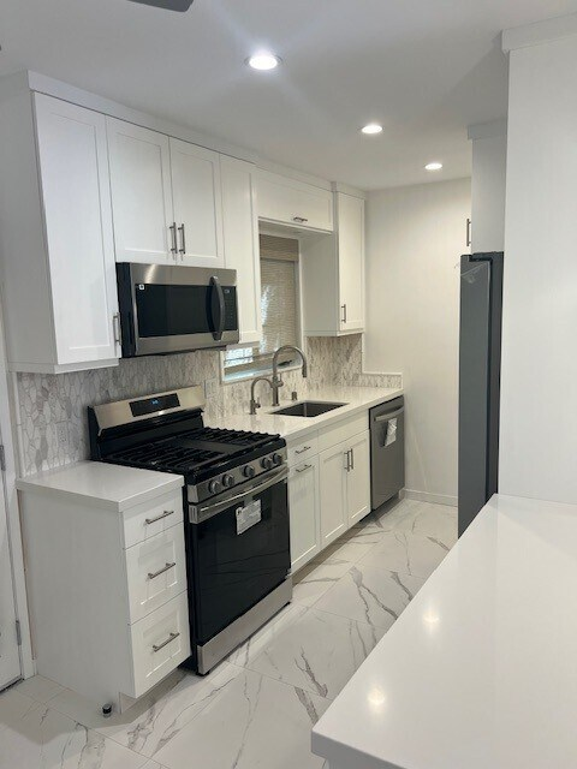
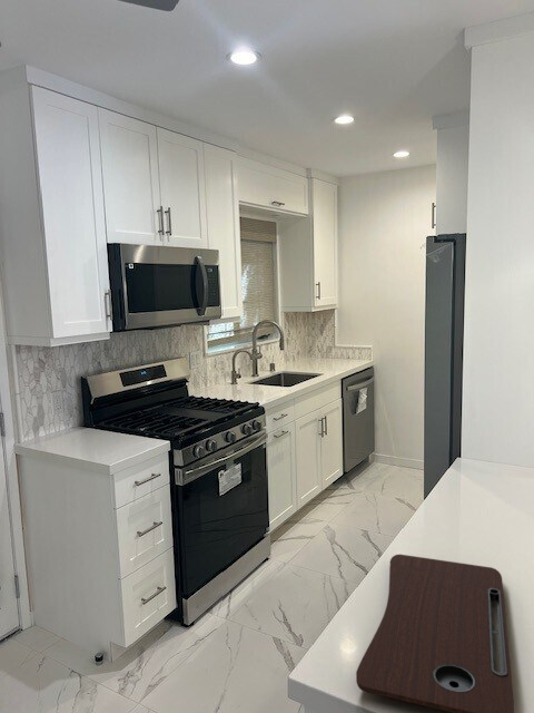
+ cutting board (438, 622)
